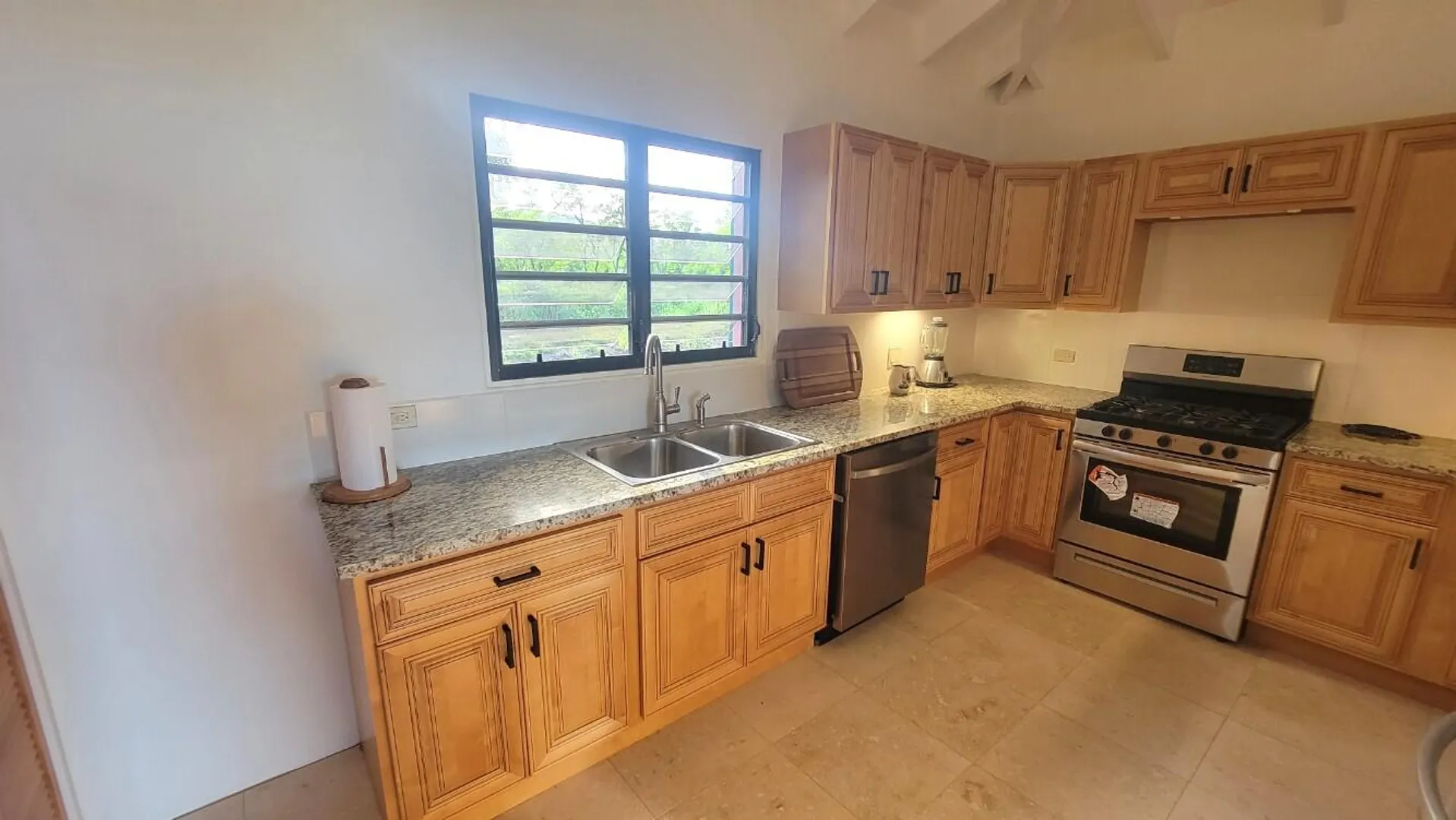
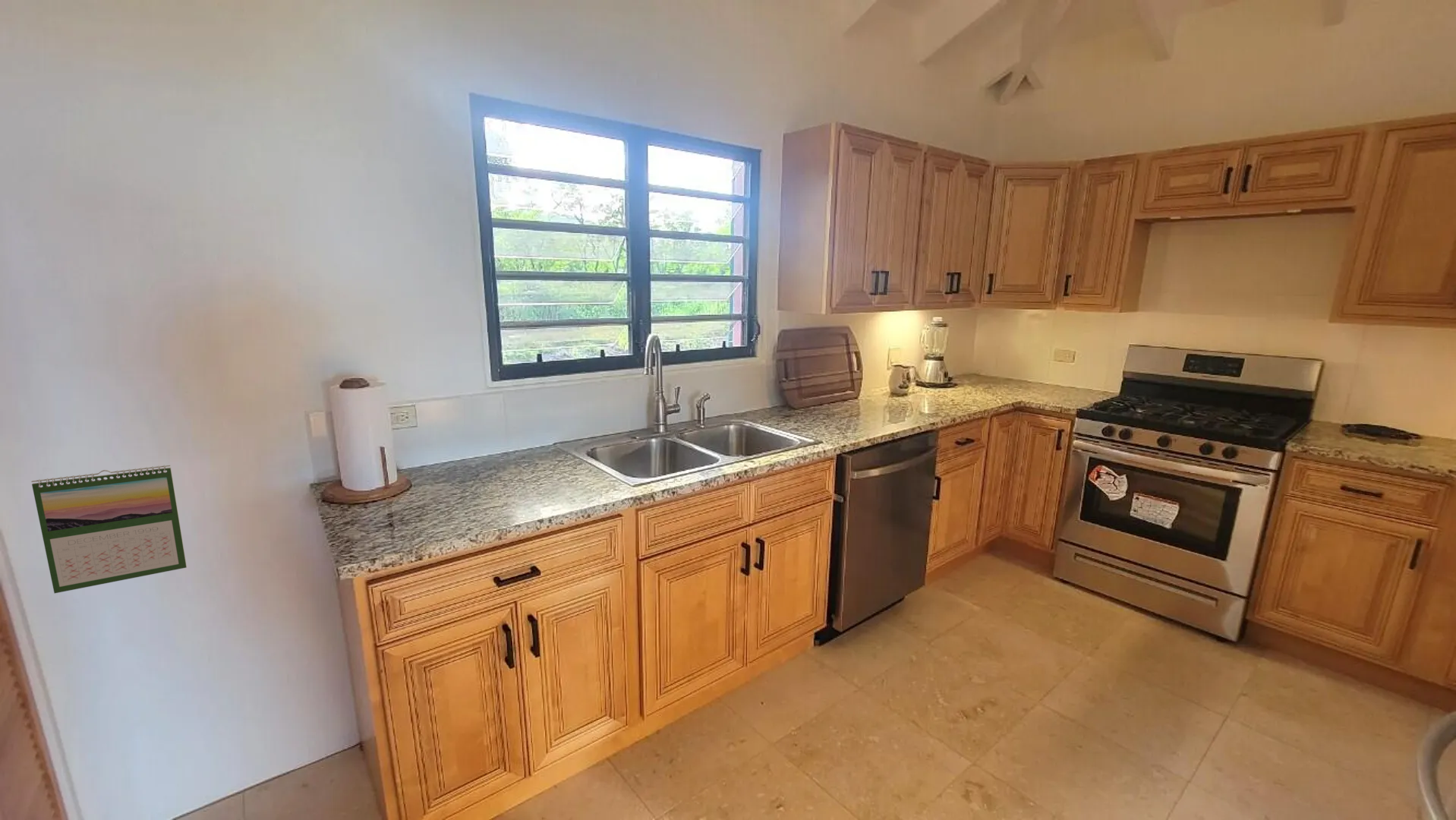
+ calendar (114, 525)
